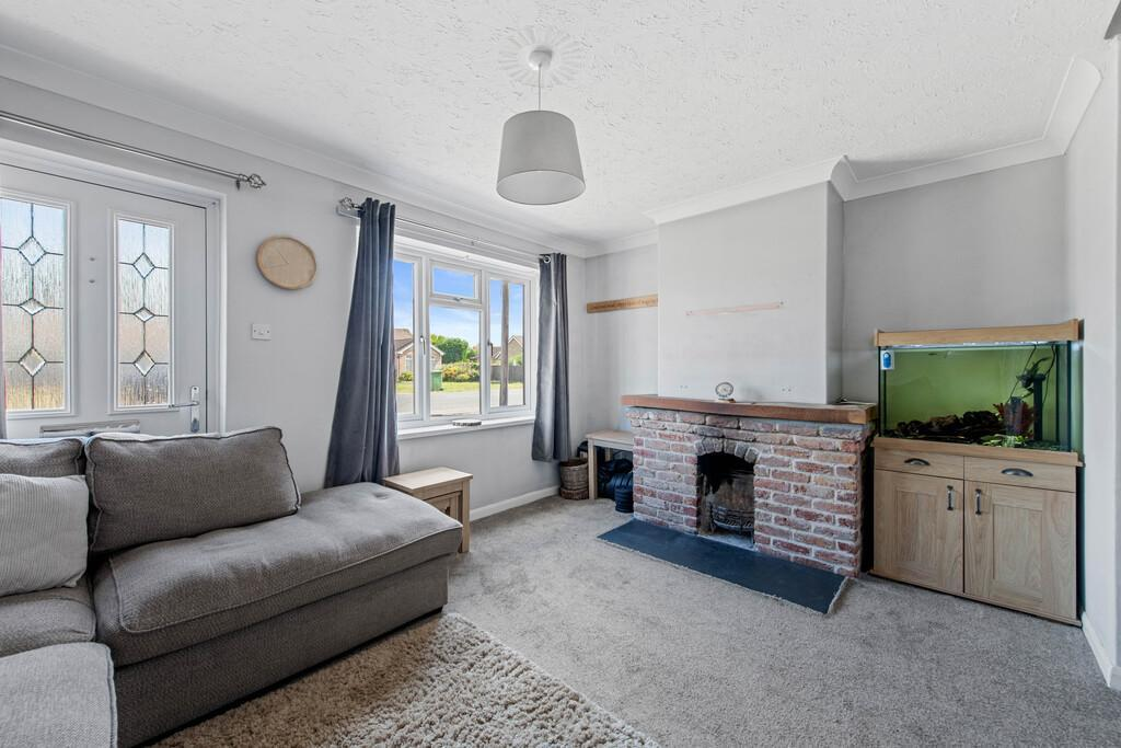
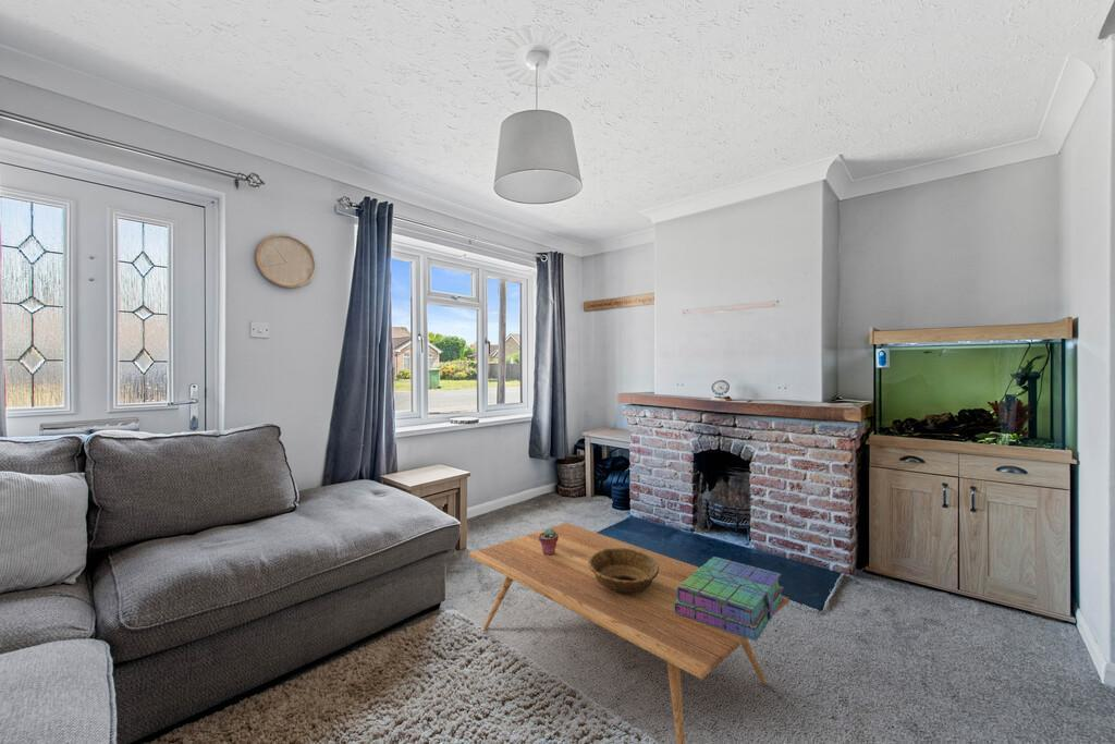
+ decorative bowl (623, 572)
+ coffee table (611, 612)
+ potted succulent (548, 539)
+ stack of books (730, 591)
